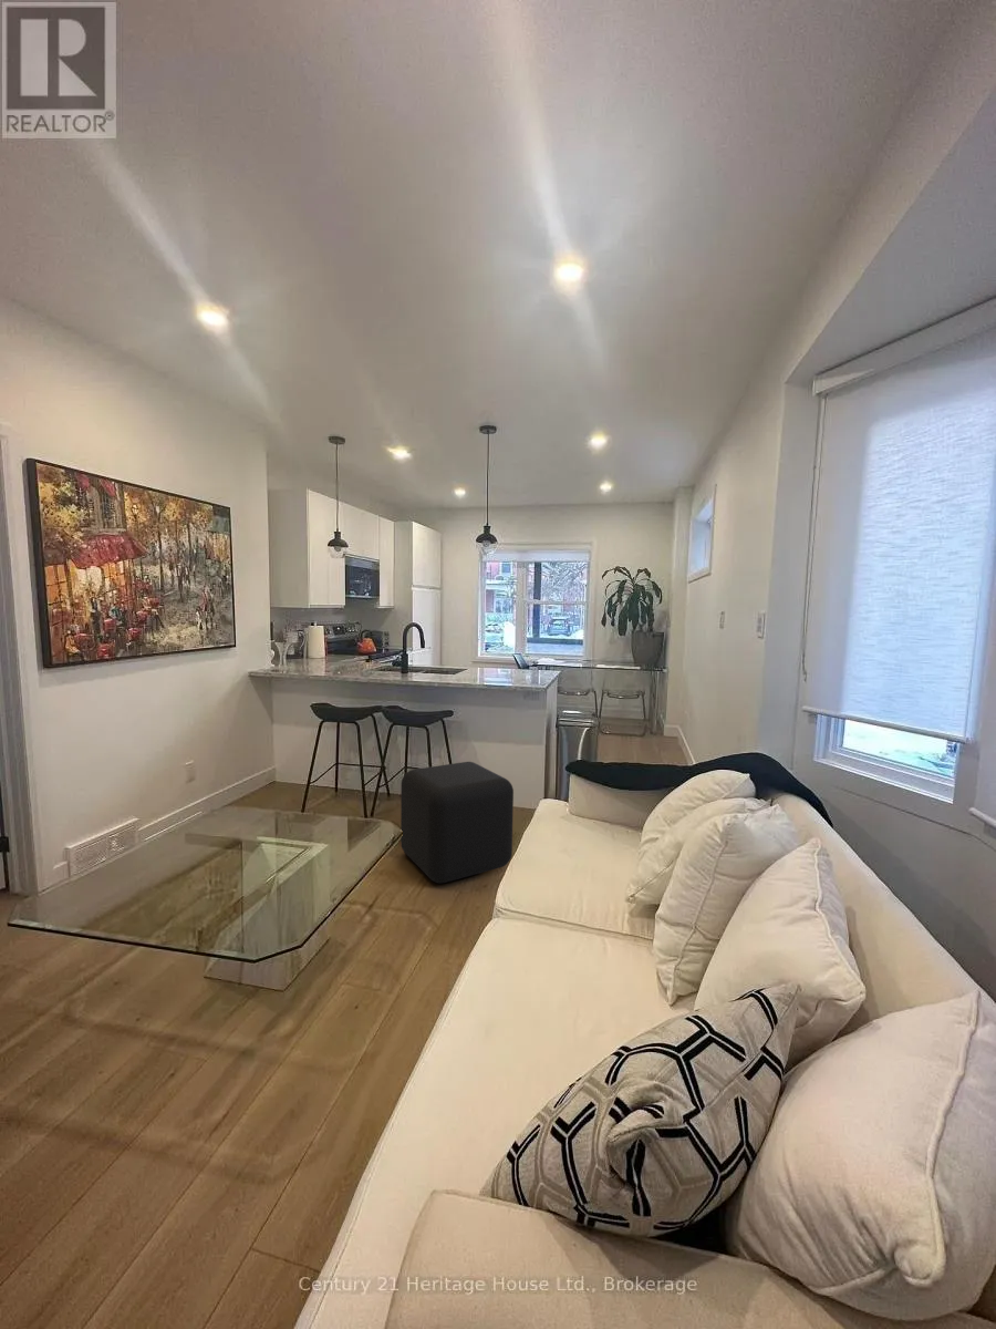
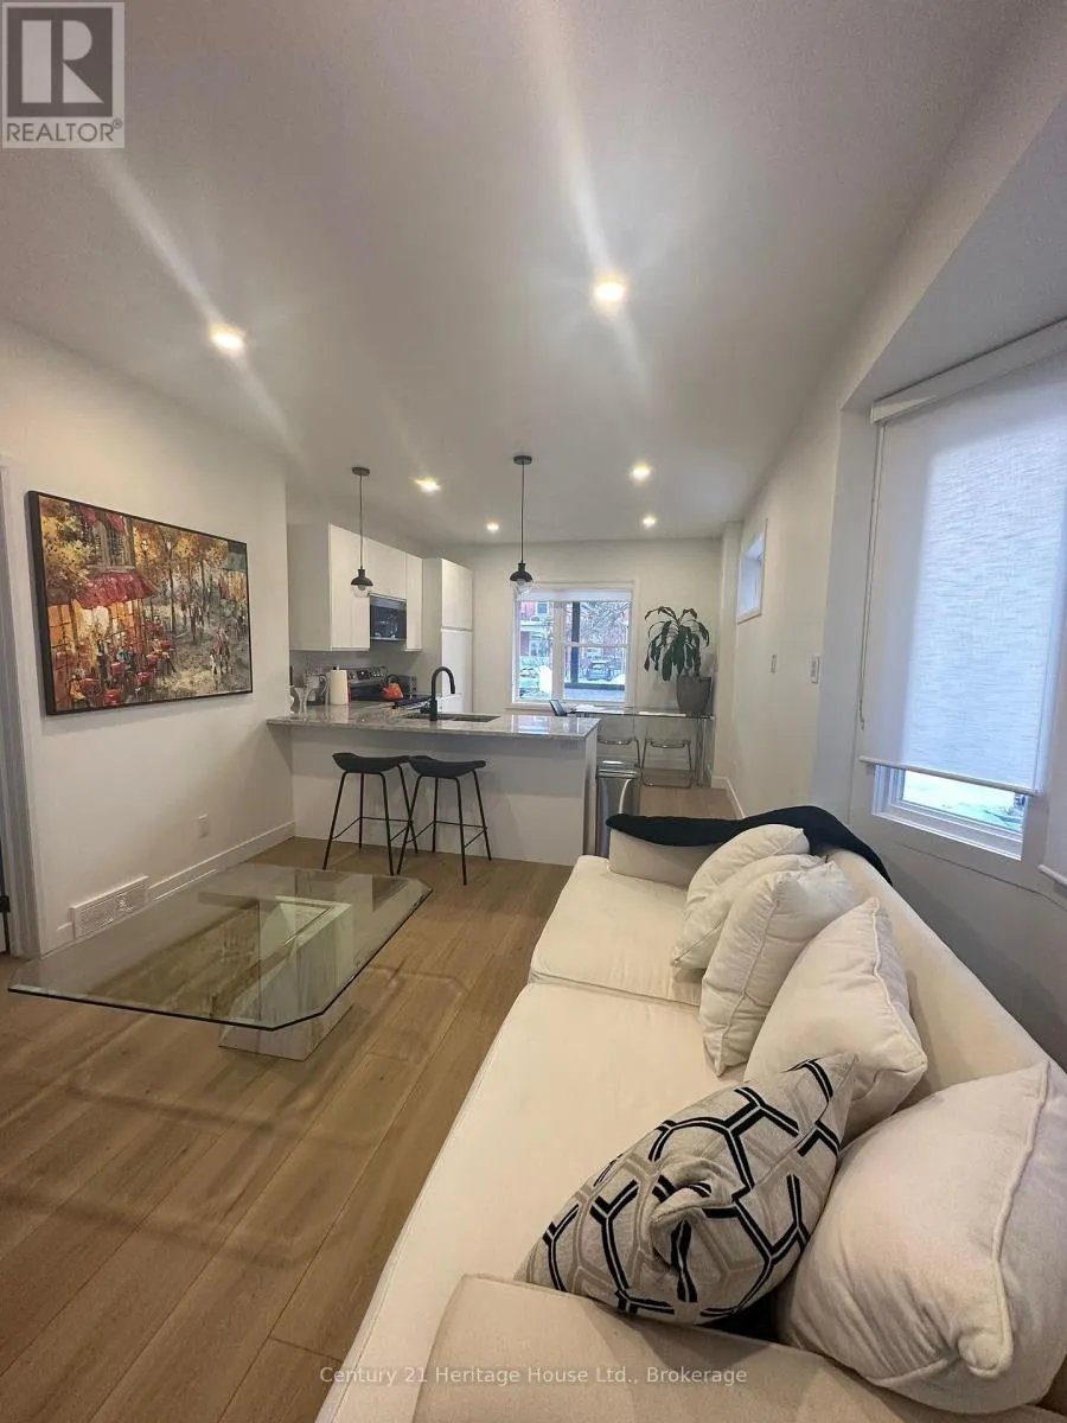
- cube (456, 817)
